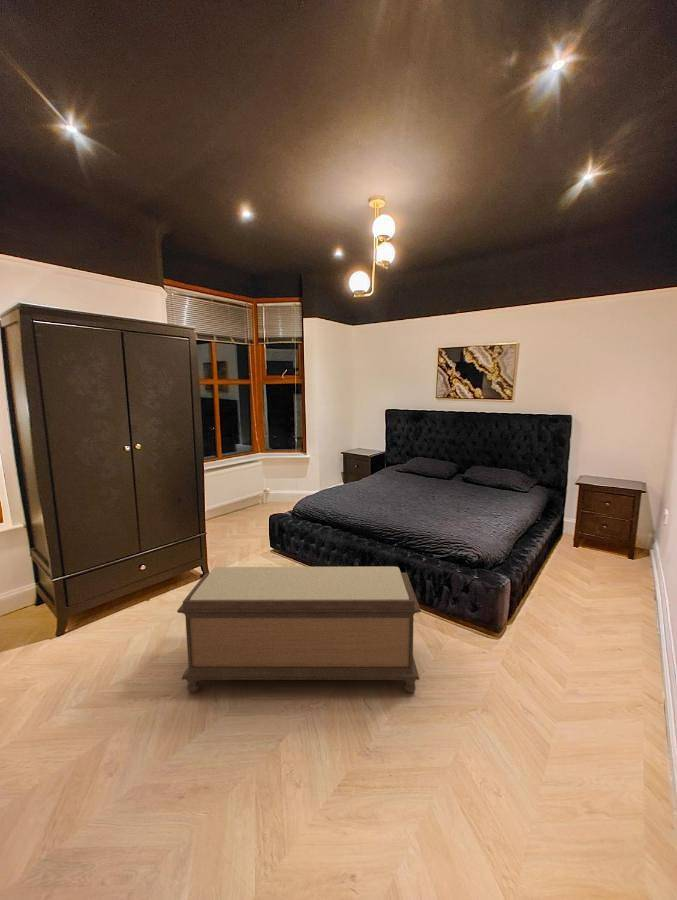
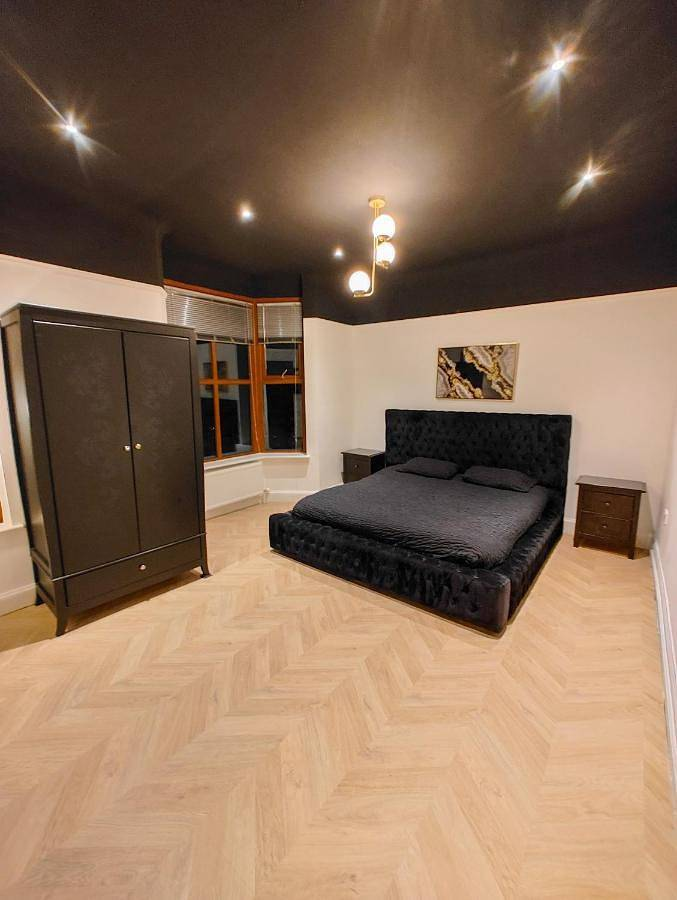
- bench (303, 625)
